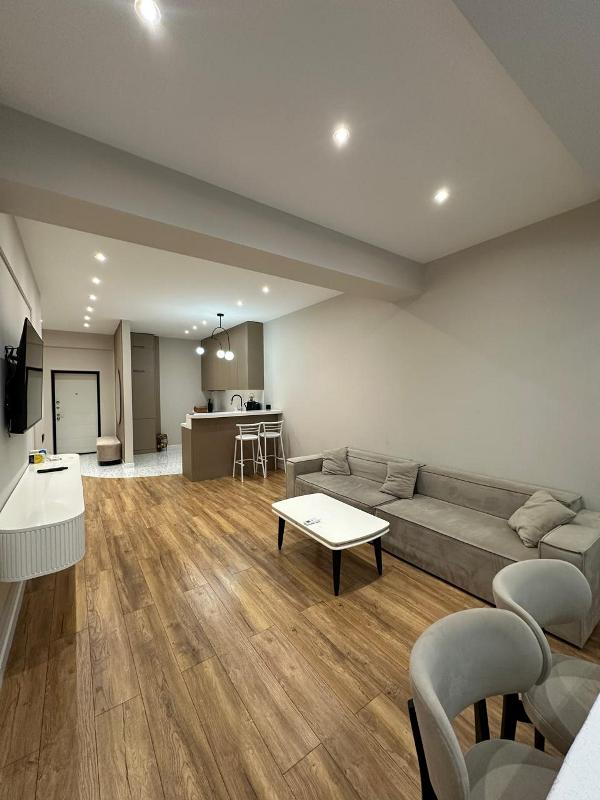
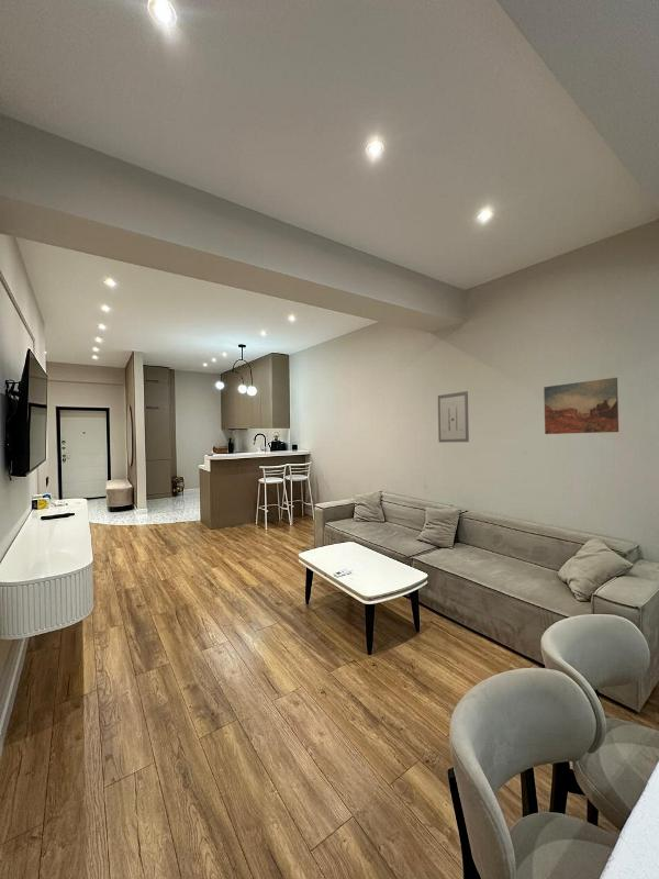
+ wall art (578, 408)
+ wall art (453, 418)
